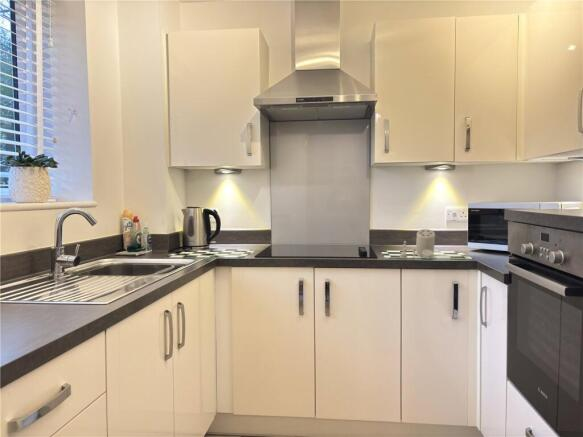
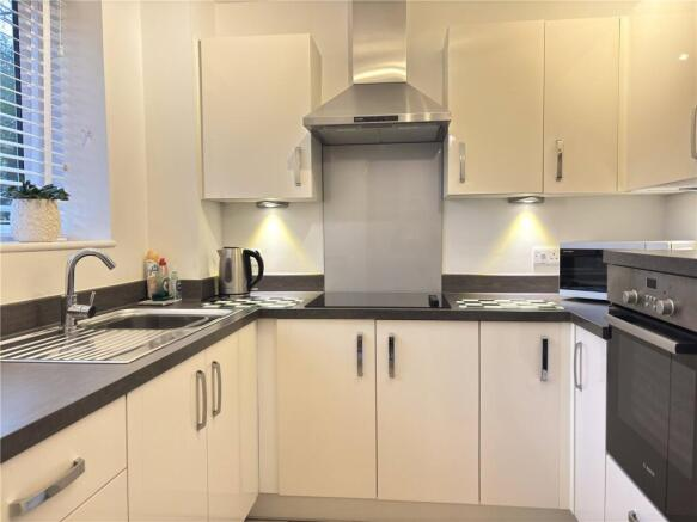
- utensil holder (417, 243)
